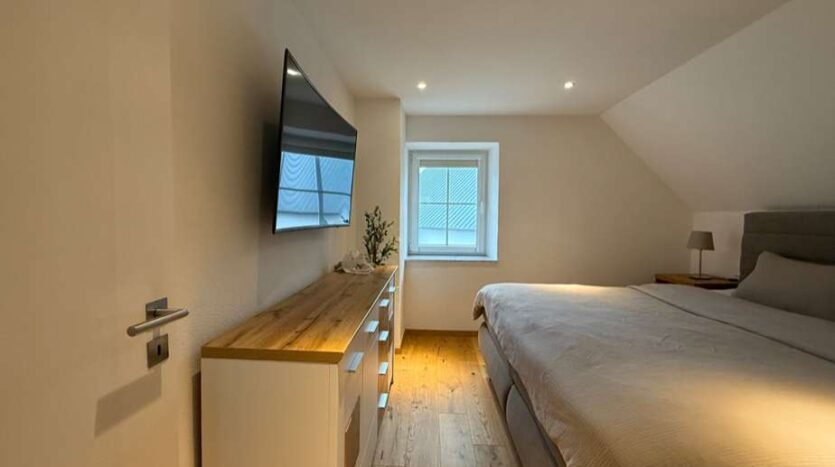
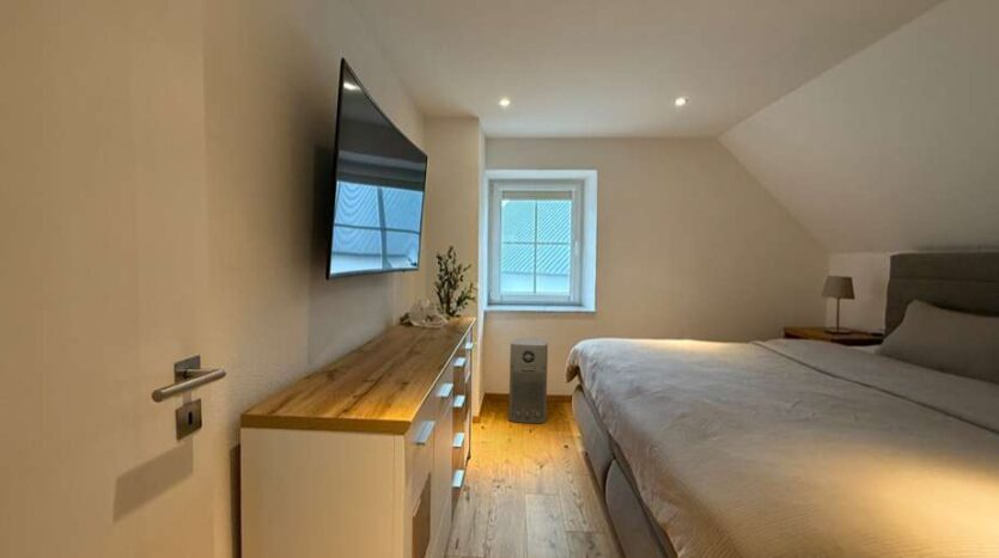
+ air purifier (529, 378)
